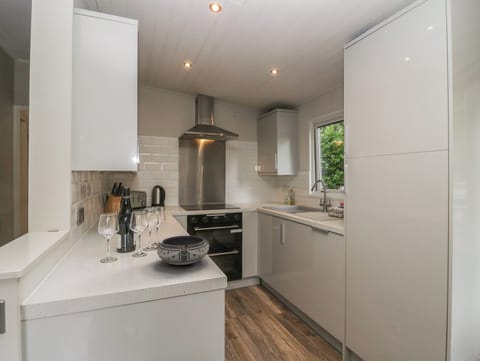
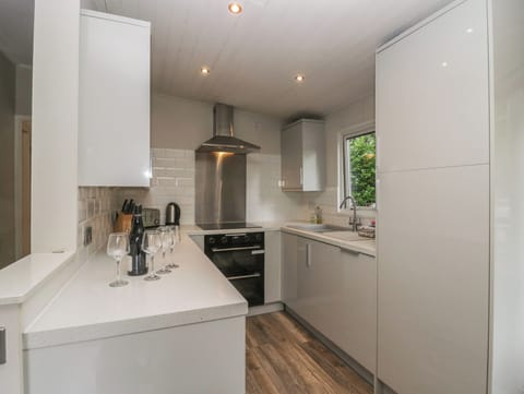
- bowl (183, 251)
